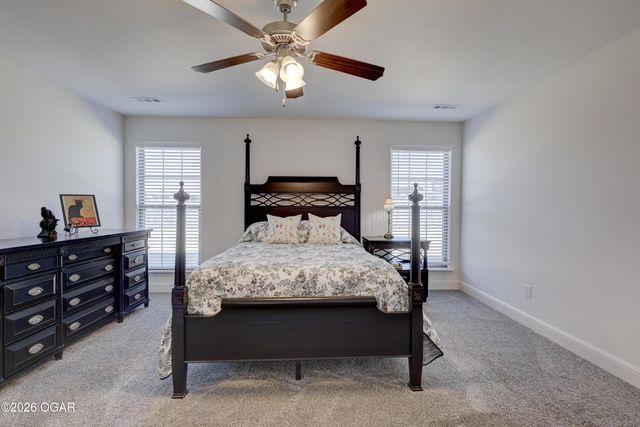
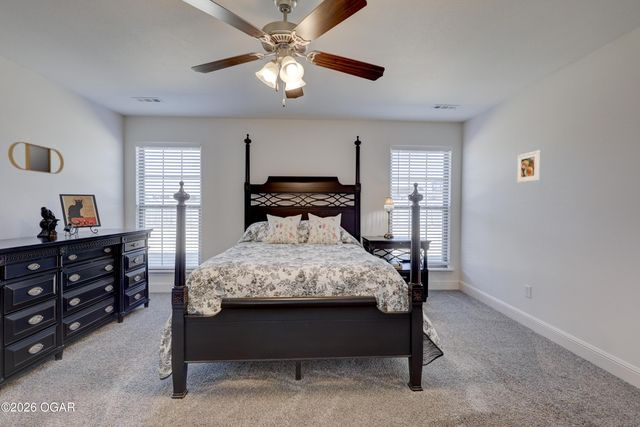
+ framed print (528, 167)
+ home mirror (38, 158)
